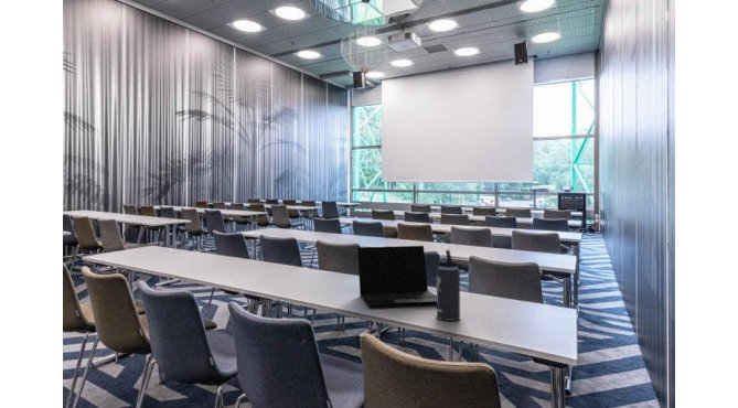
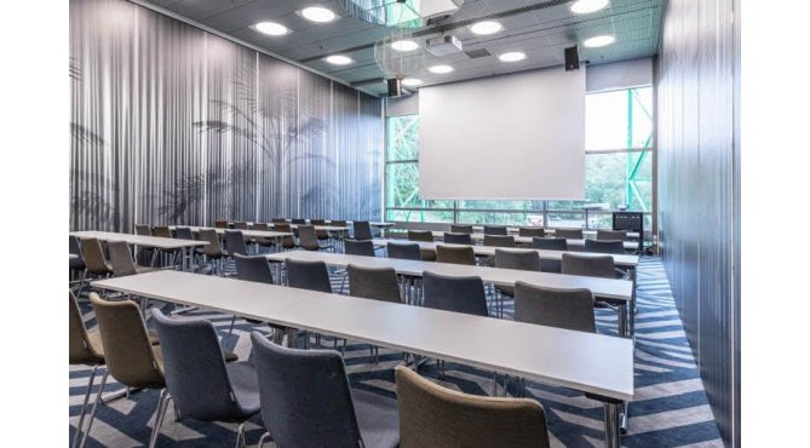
- thermos bottle (447, 282)
- laptop (398, 273)
